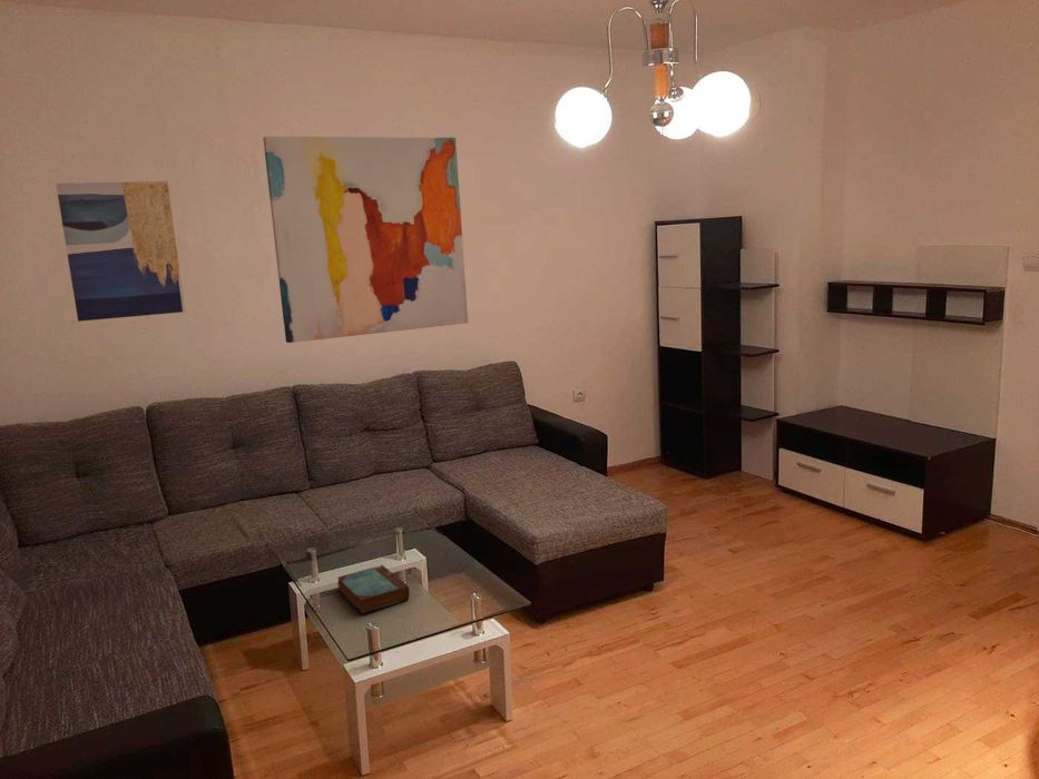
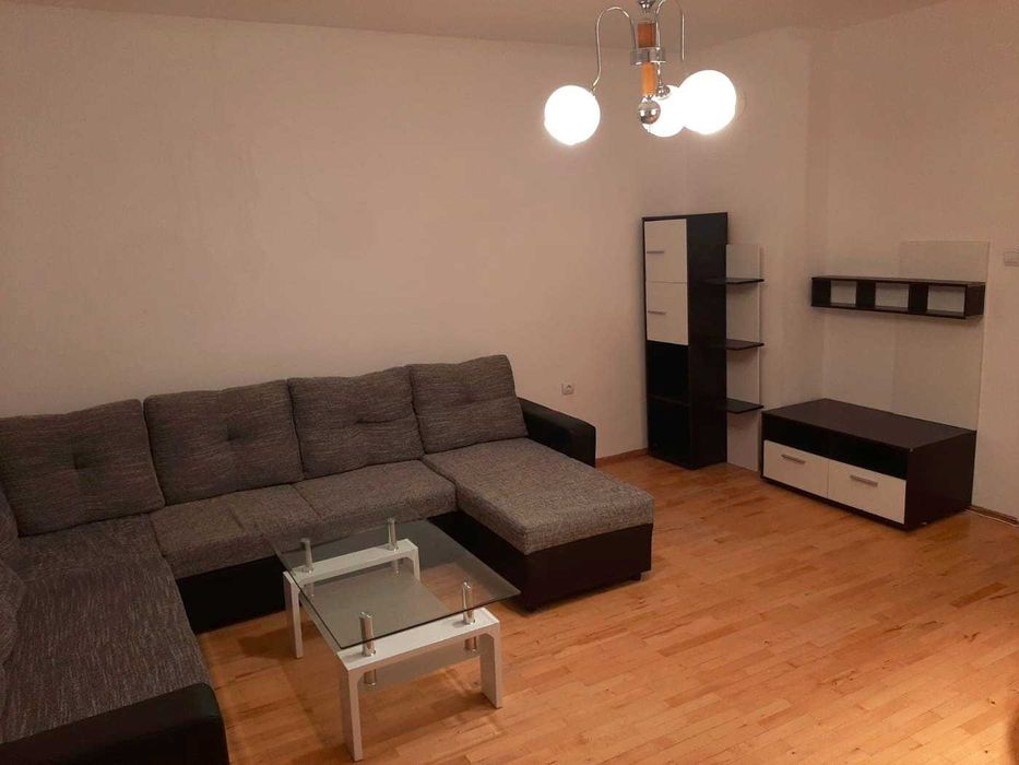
- book (372, 588)
- wall art (373, 237)
- wall art (122, 250)
